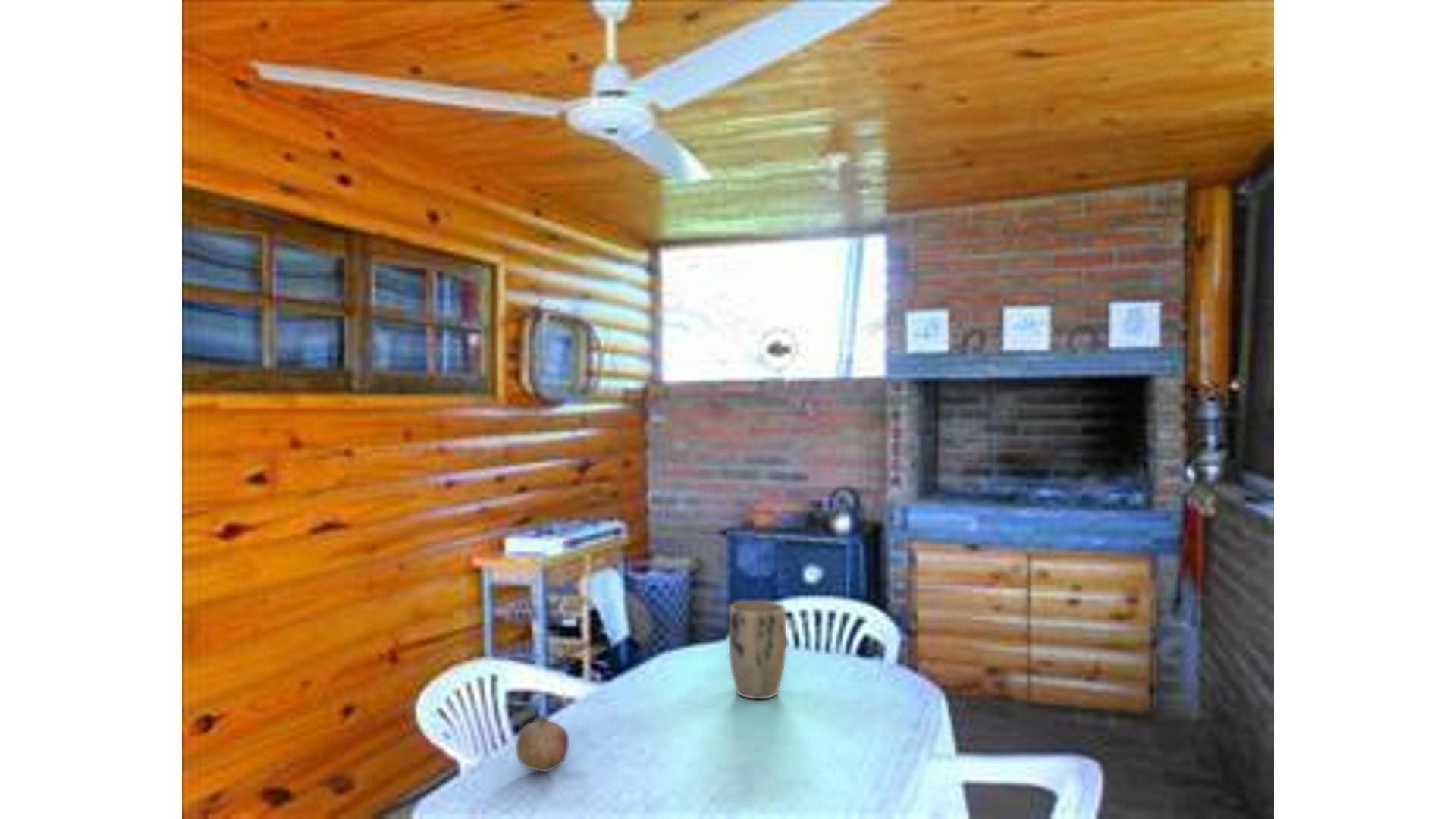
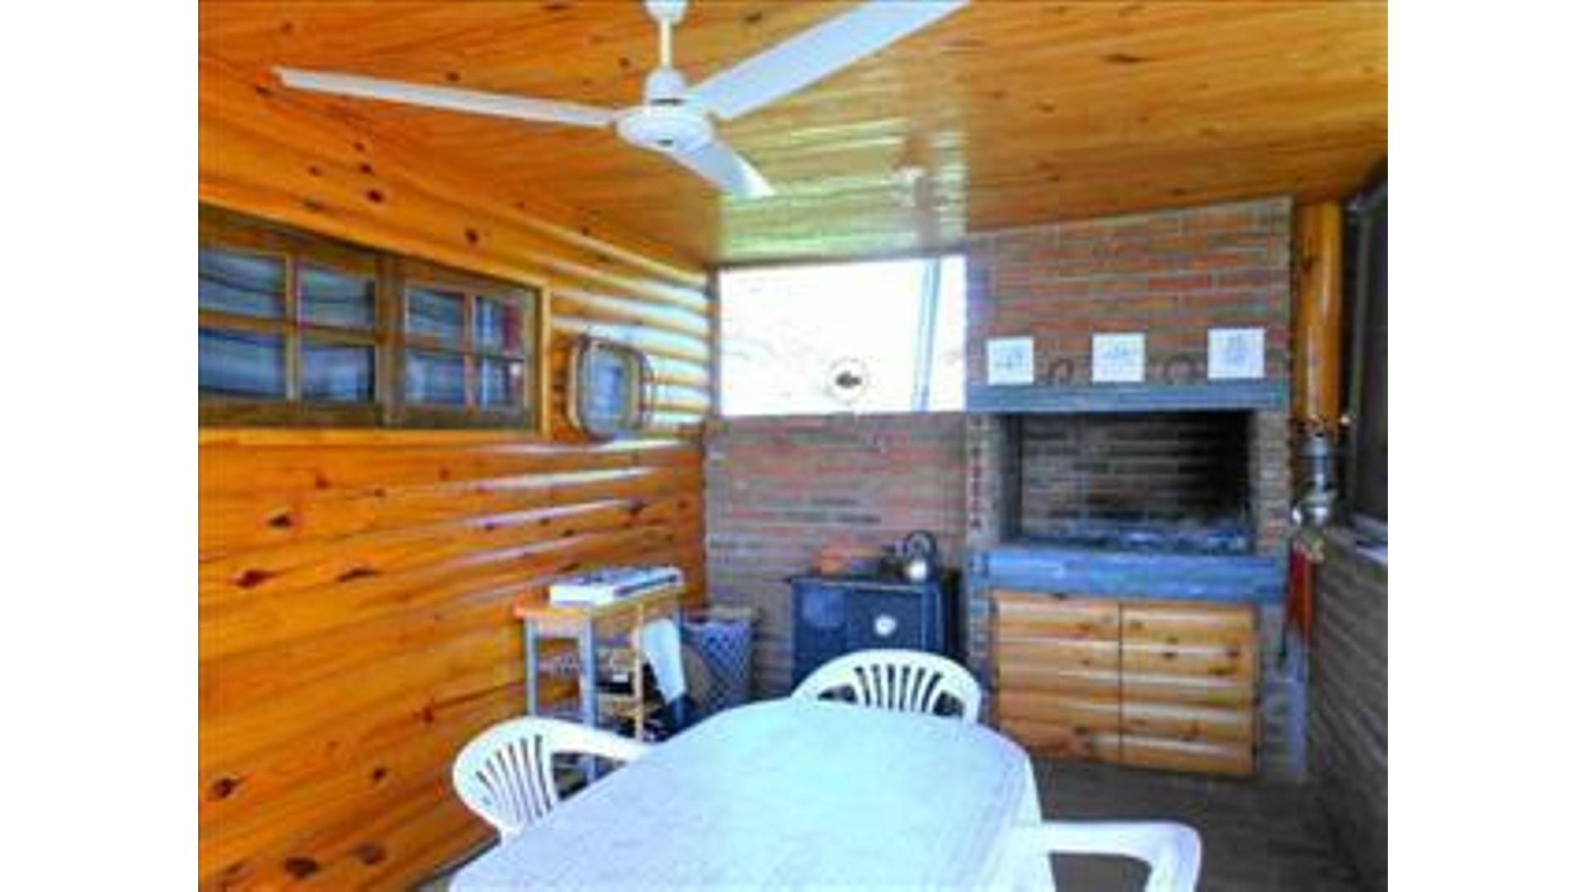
- plant pot (757, 649)
- fruit (542, 743)
